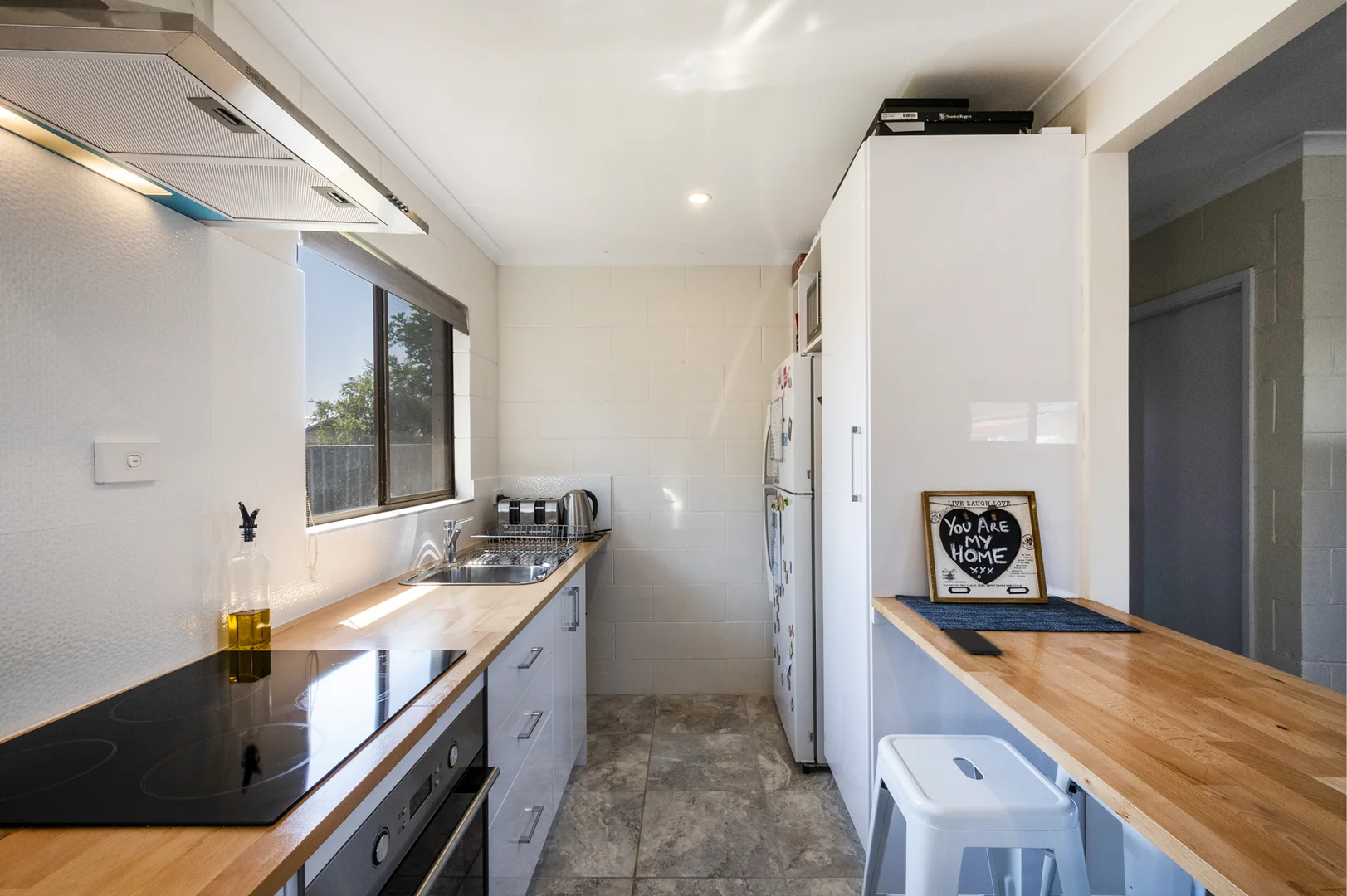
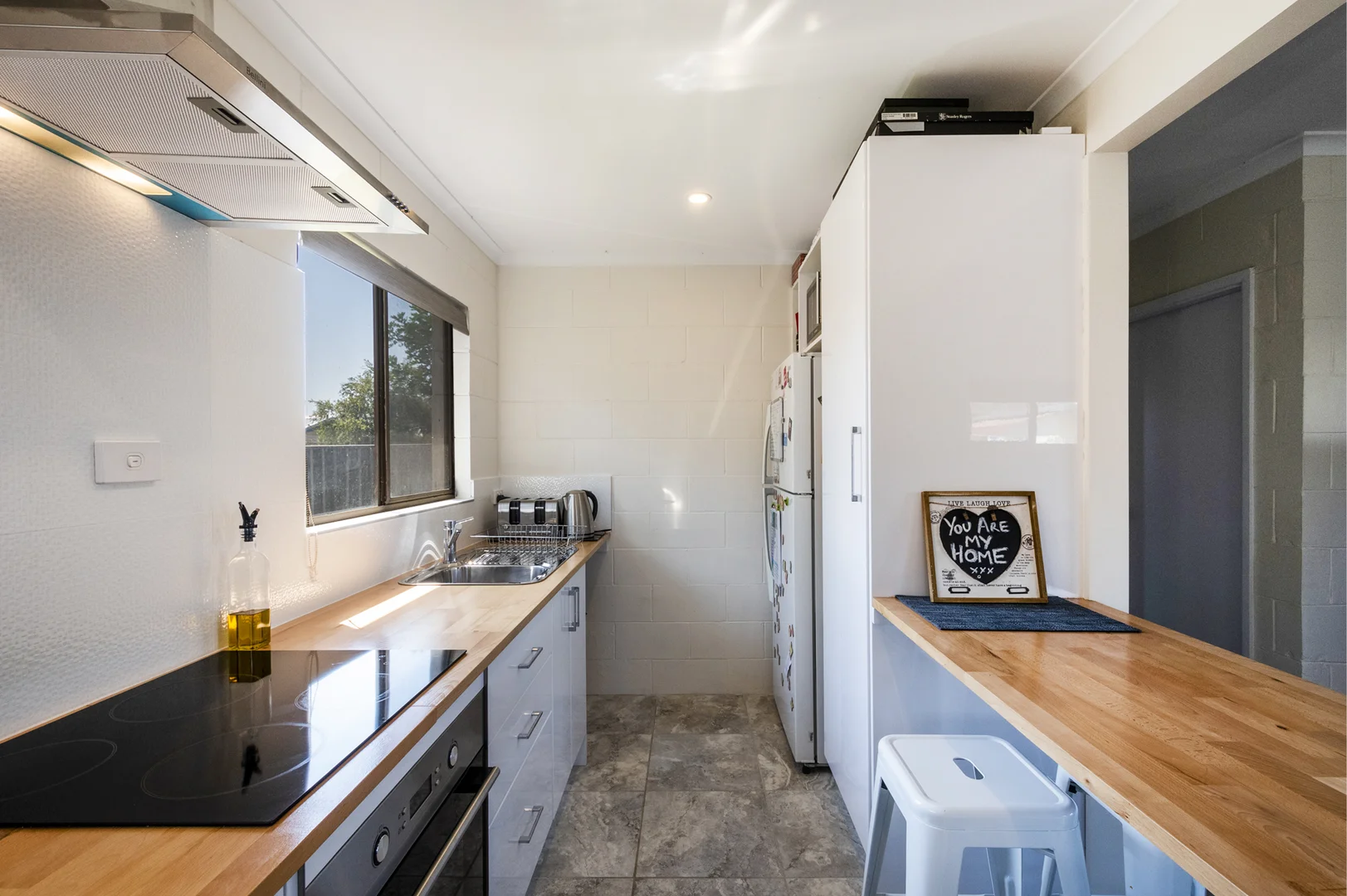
- smartphone (971, 640)
